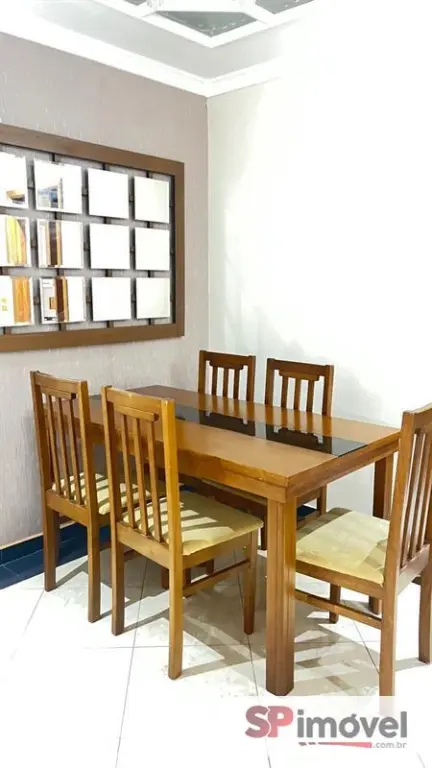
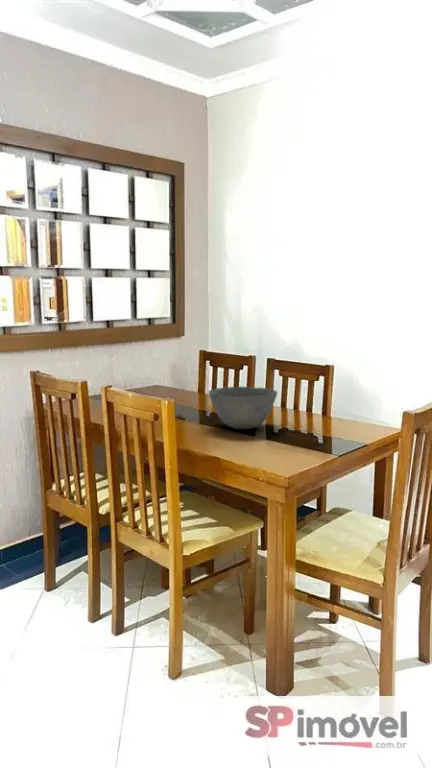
+ bowl (242, 409)
